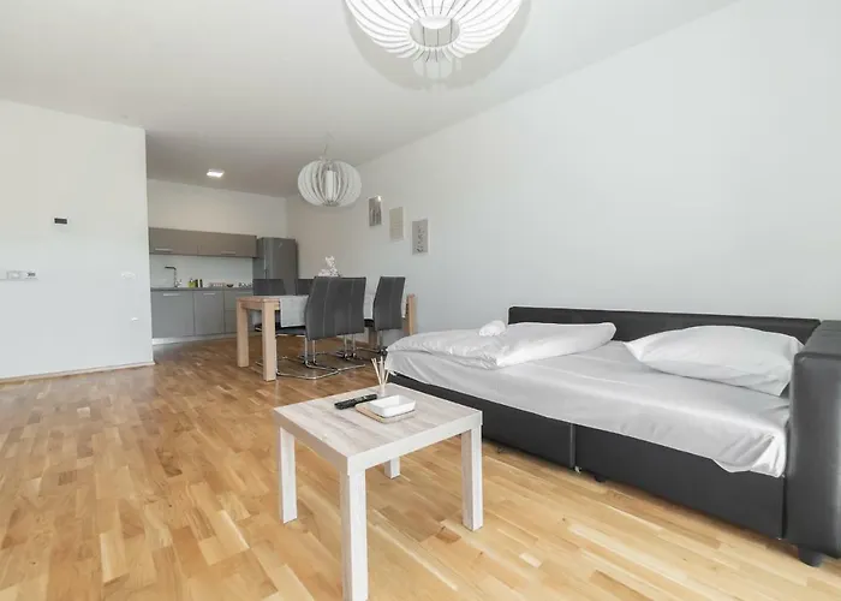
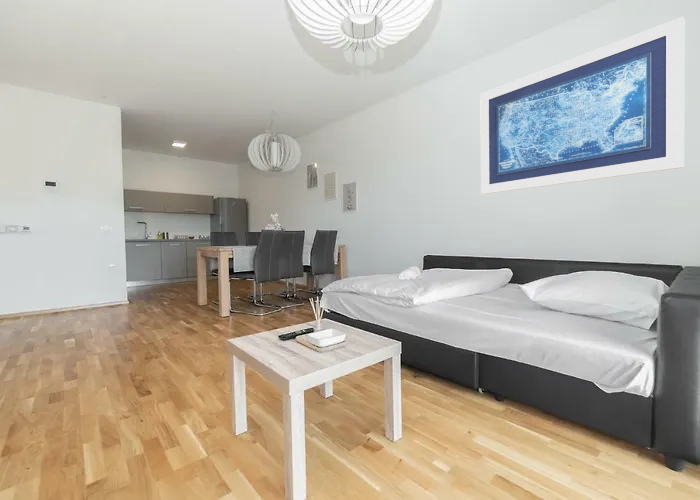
+ wall art (562, 123)
